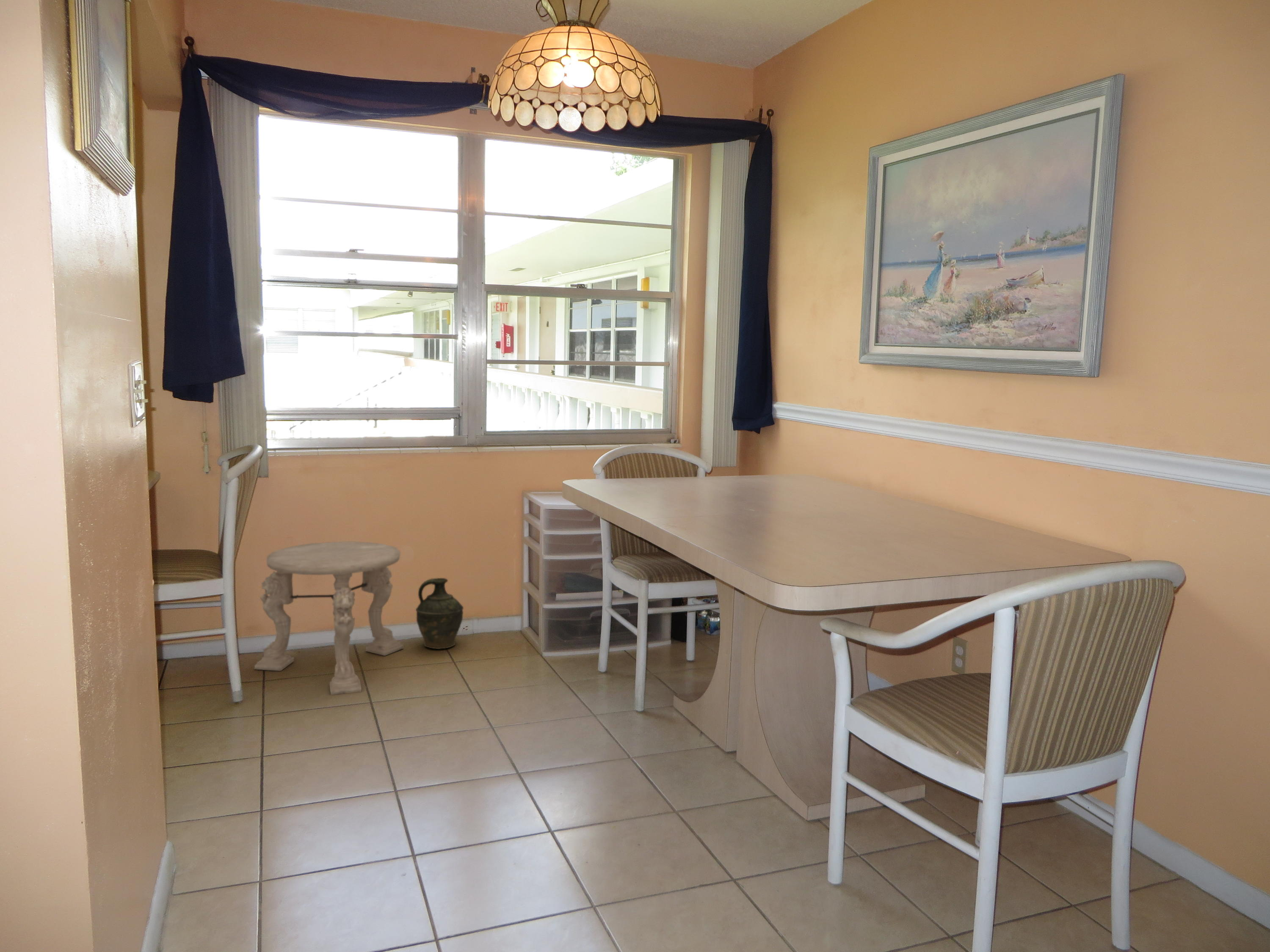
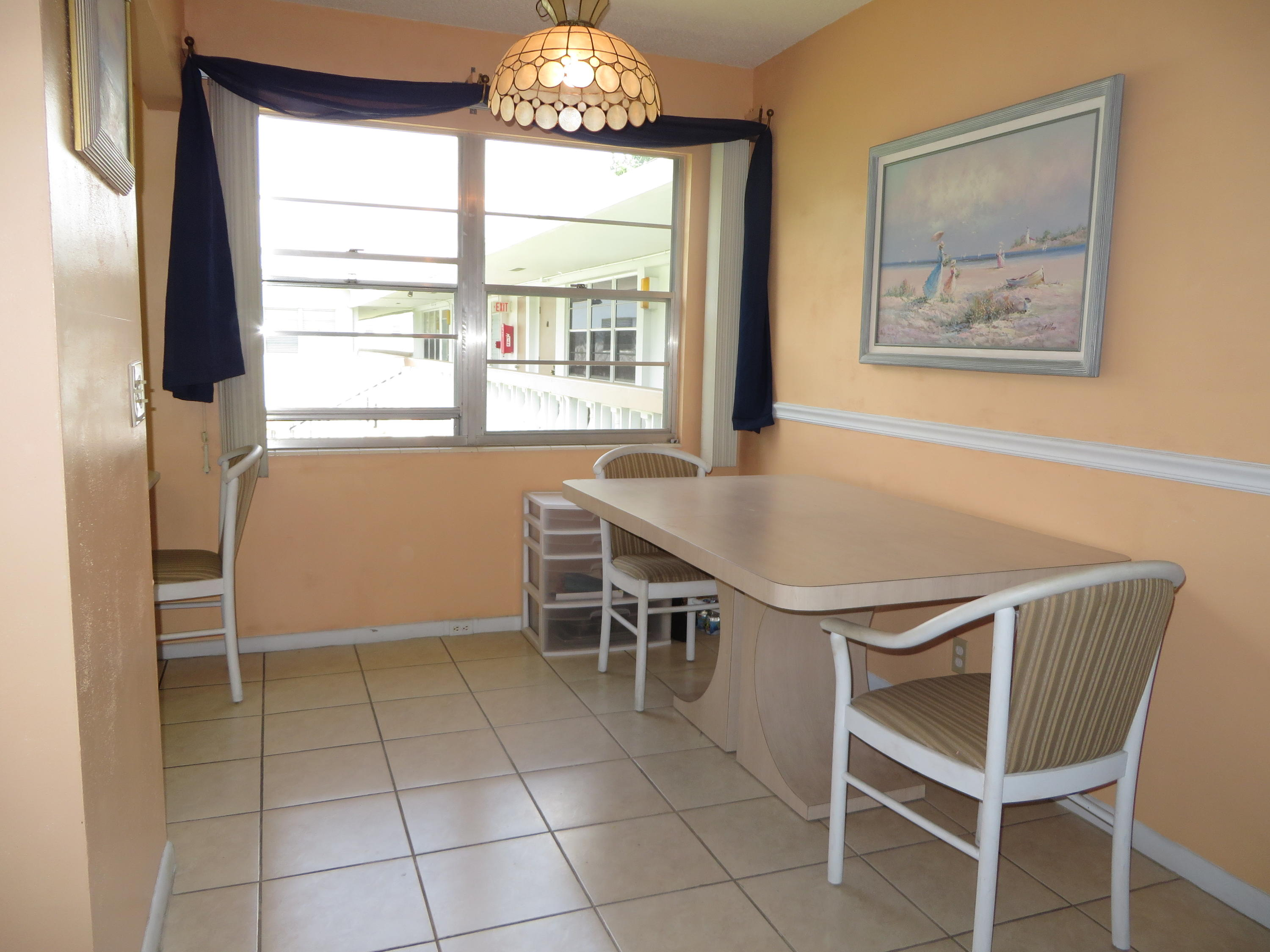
- ceramic jug (439, 612)
- side table (333, 613)
